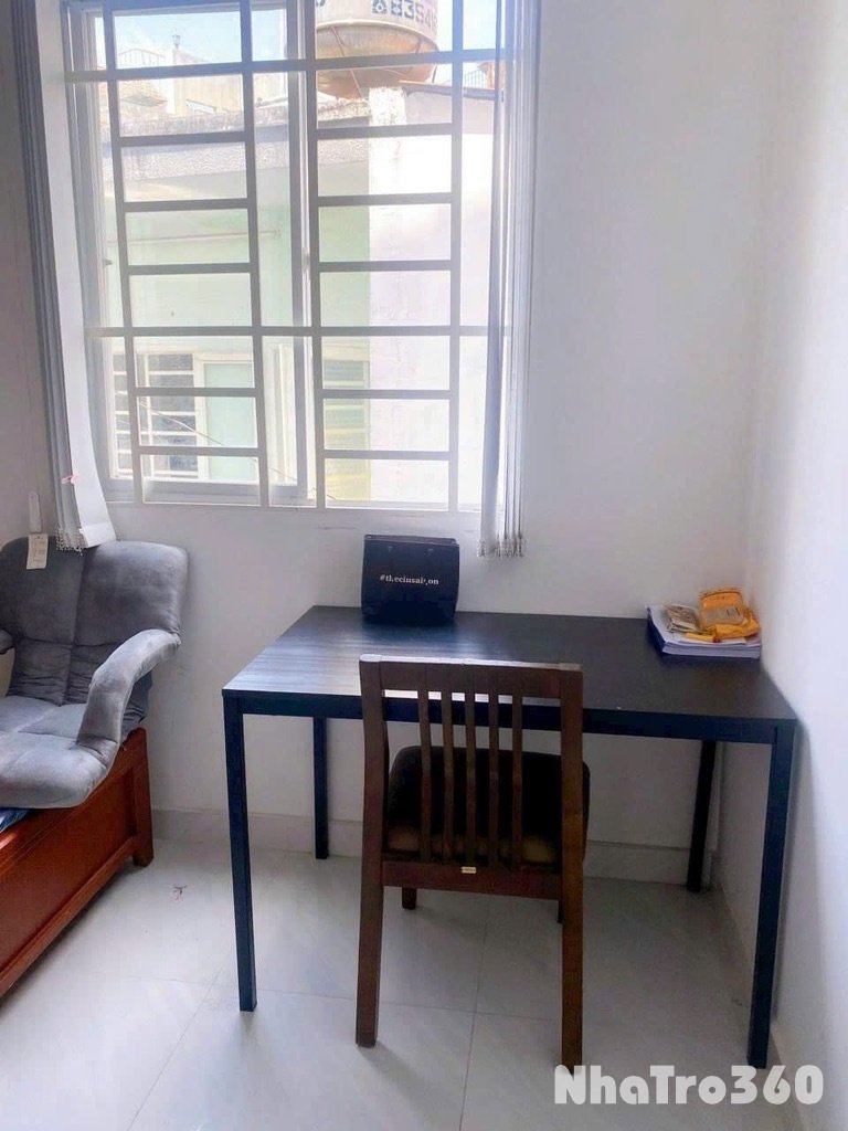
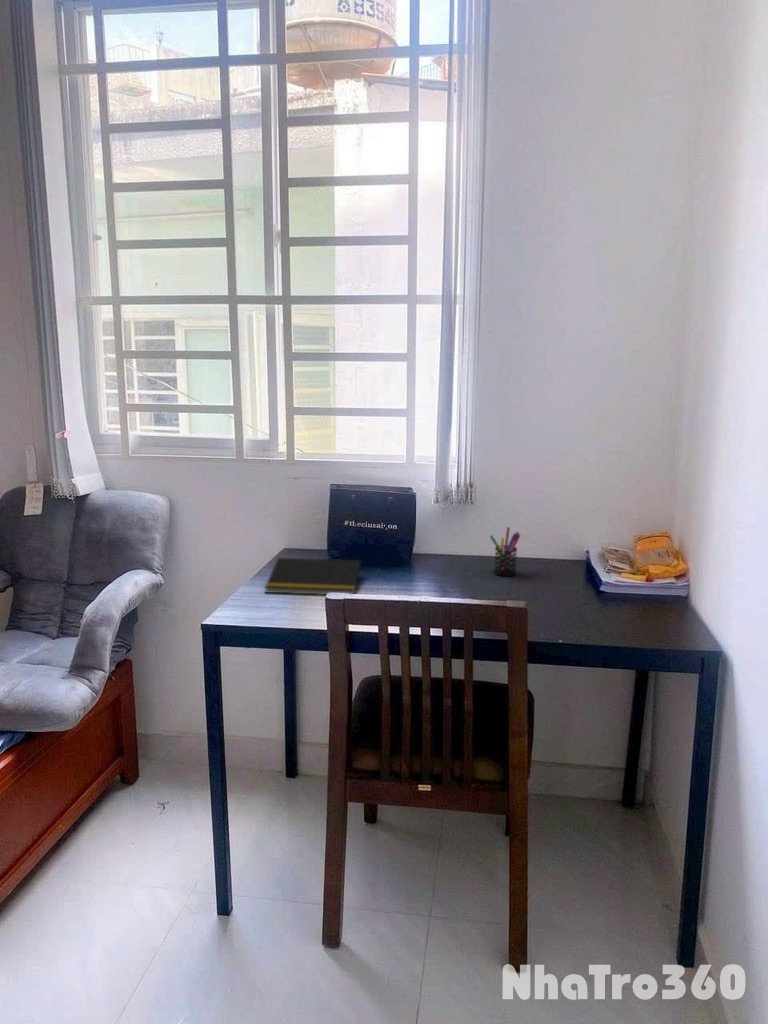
+ notepad (314, 575)
+ pen holder (503, 551)
